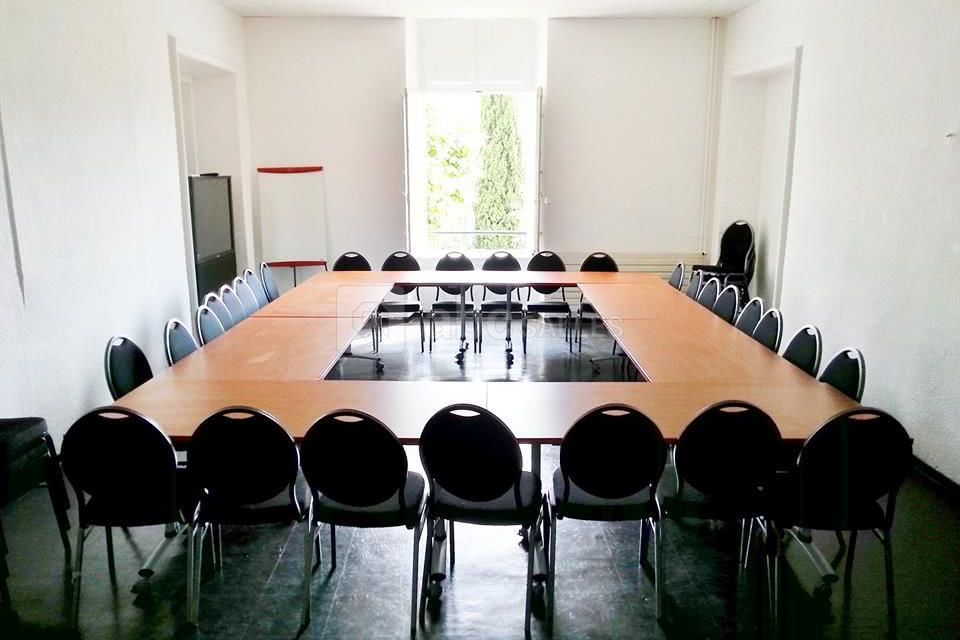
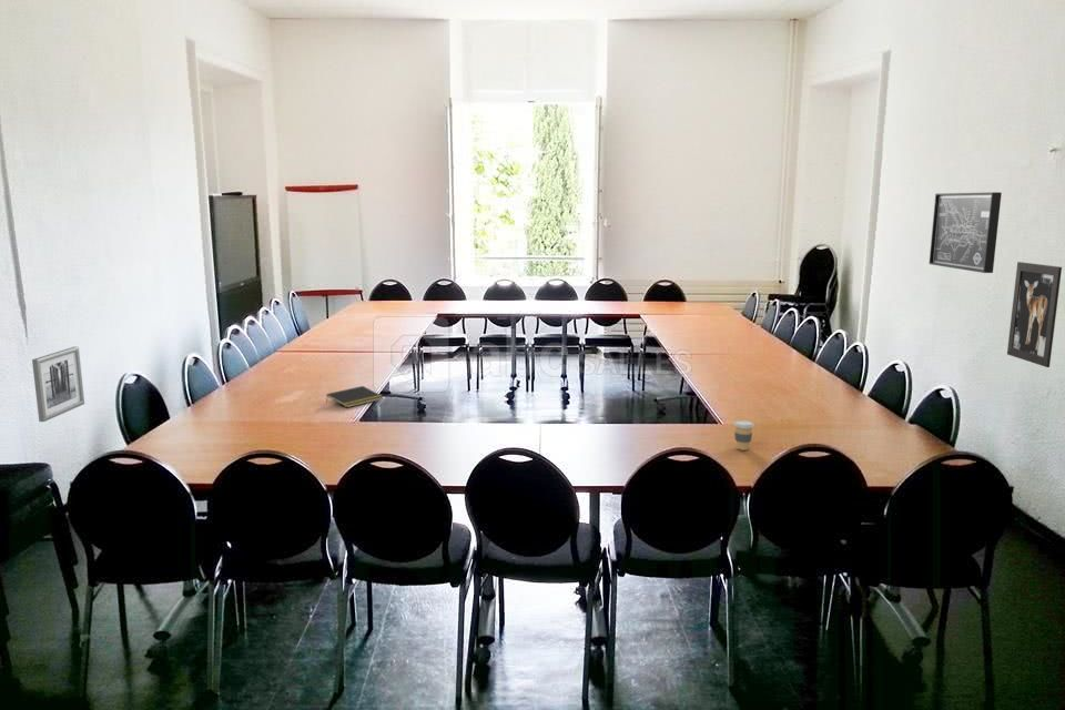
+ notepad (355, 396)
+ wall art (59, 383)
+ wall art (962, 231)
+ coffee cup (743, 435)
+ wall art (1033, 313)
